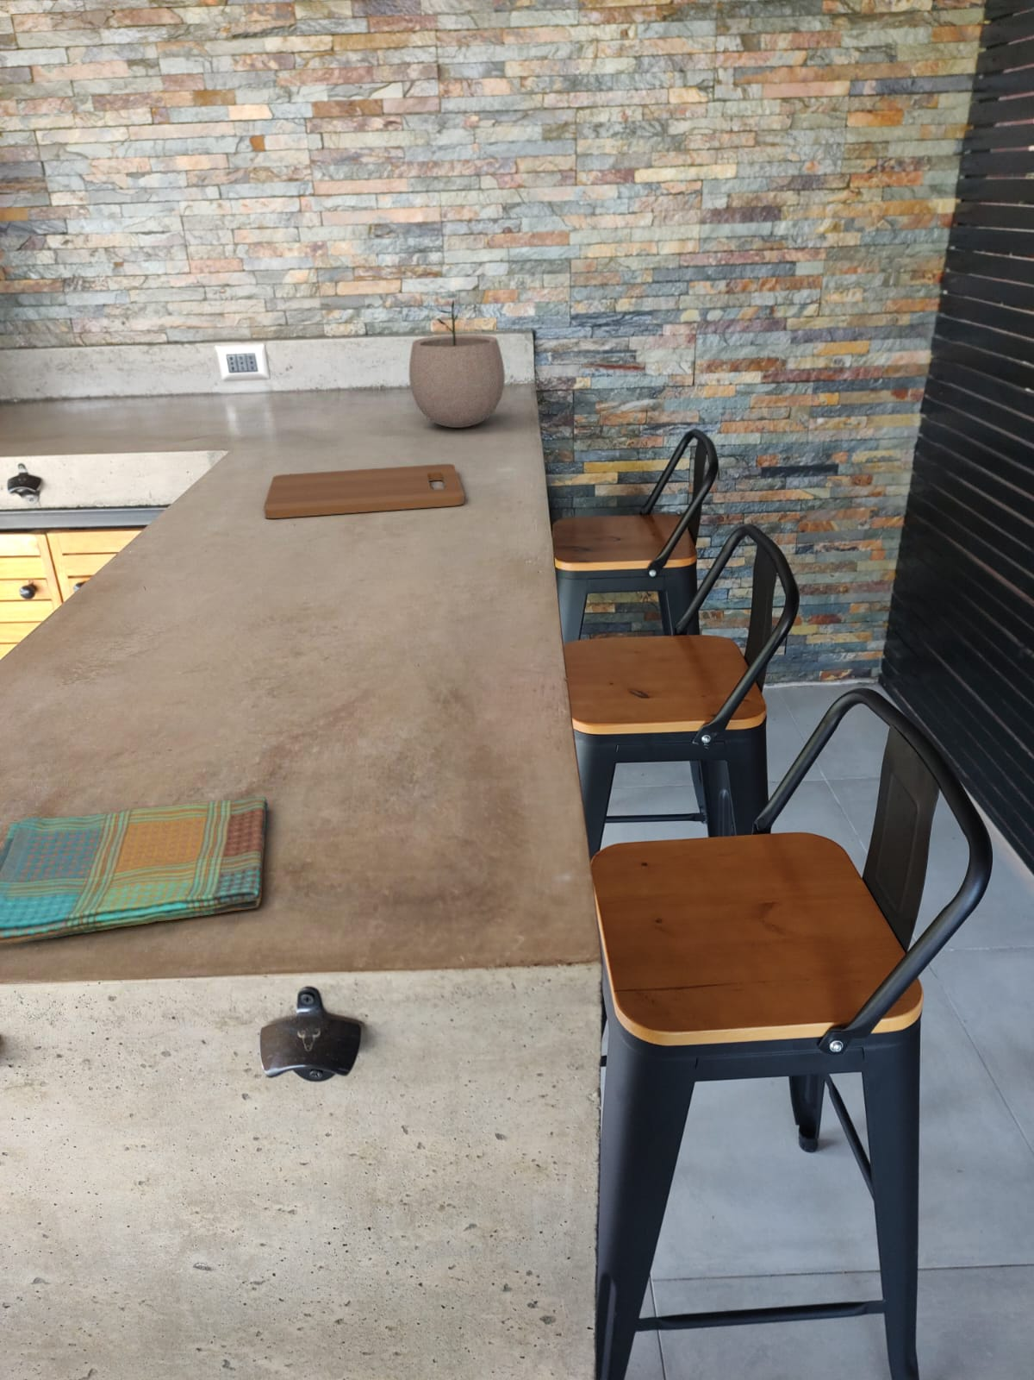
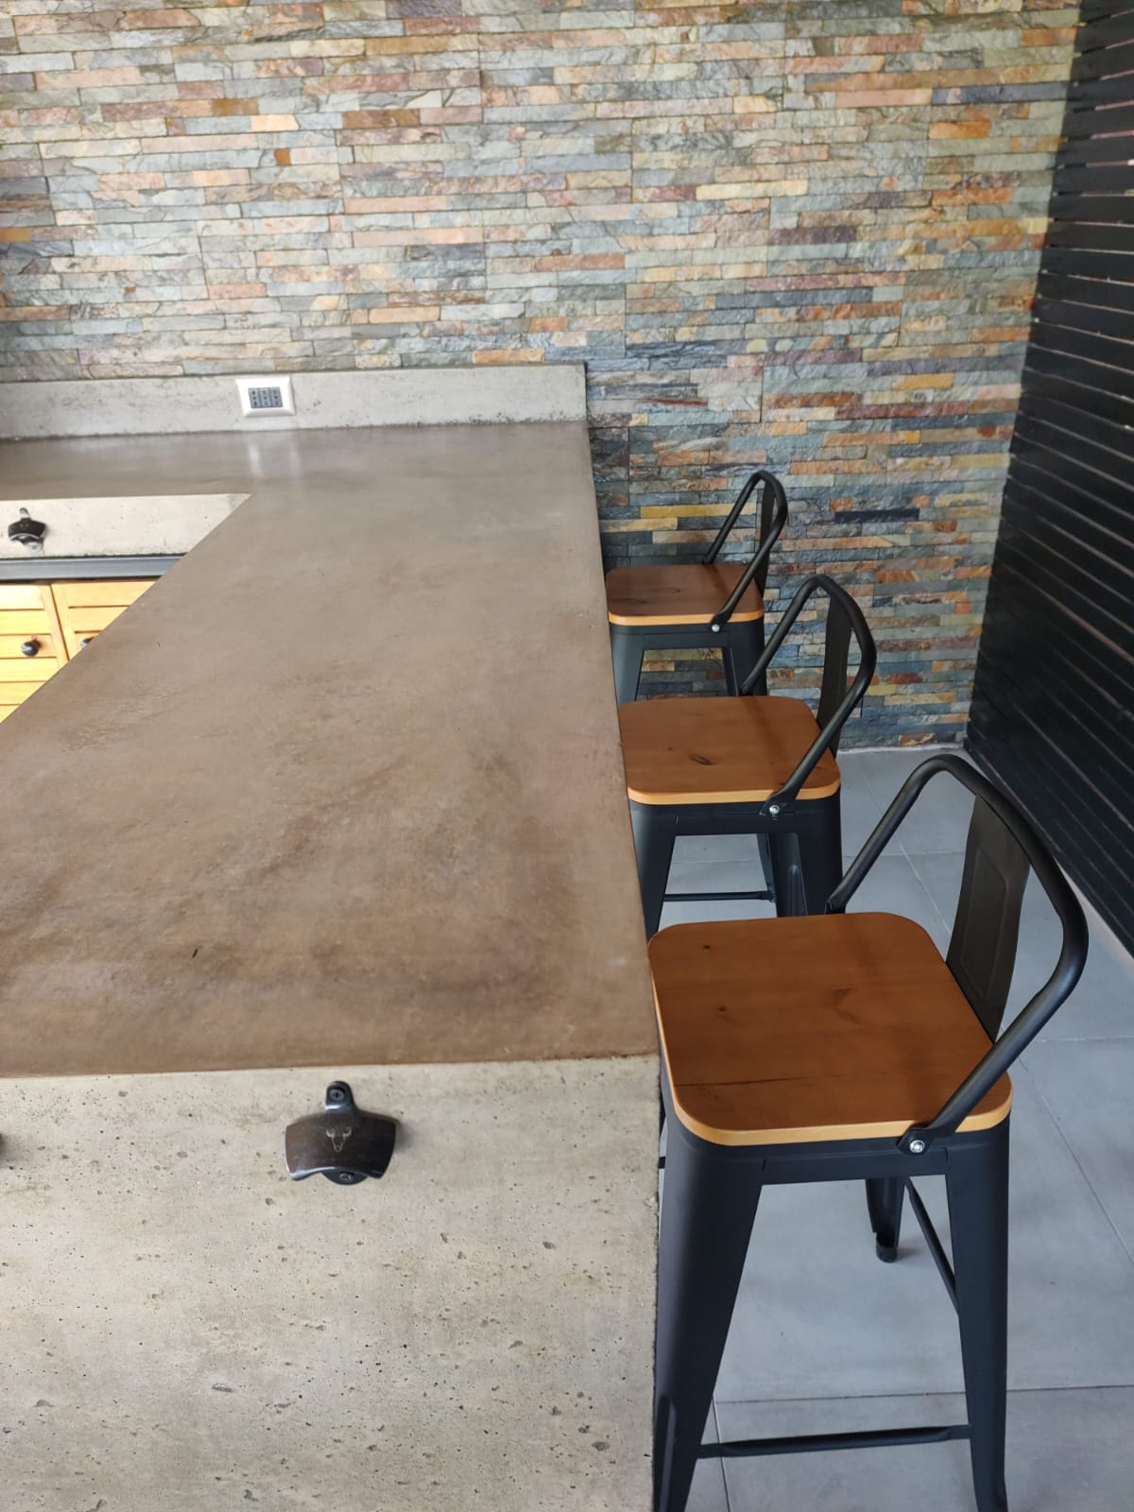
- cutting board (365, 489)
- plant pot (456, 364)
- dish towel (129, 861)
